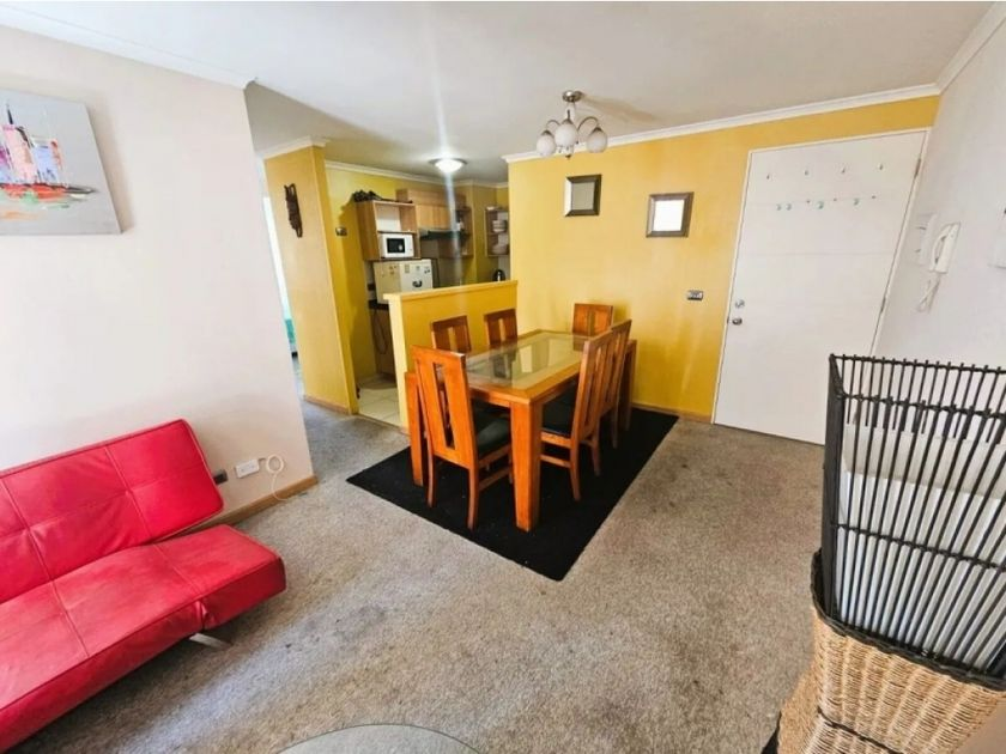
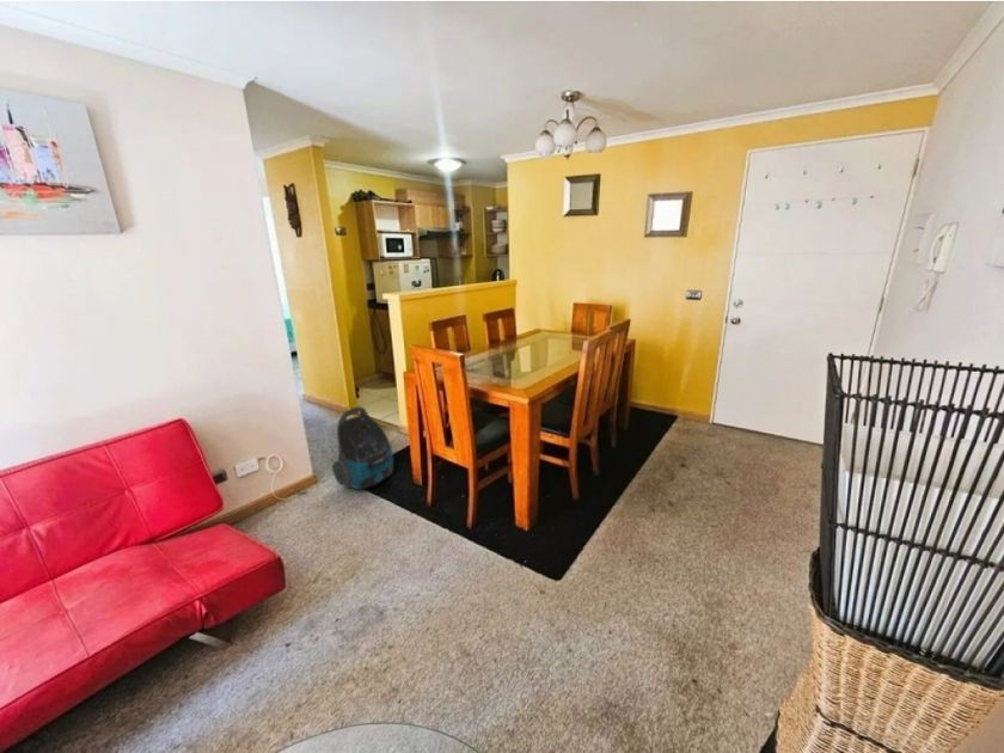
+ vacuum cleaner (362, 447)
